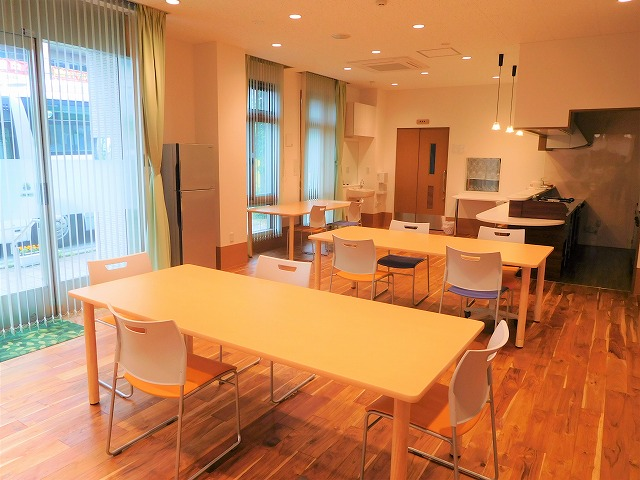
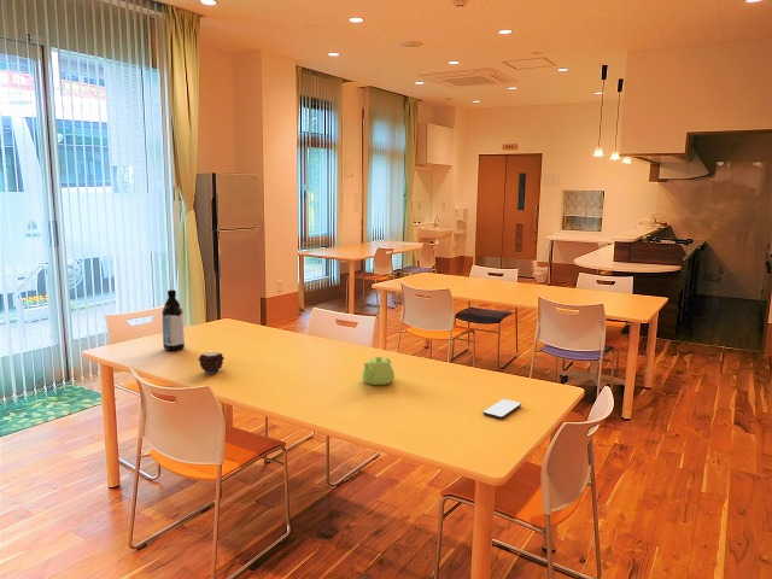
+ candle (211, 361)
+ smartphone (502, 408)
+ water bottle (172, 318)
+ teapot (376, 369)
